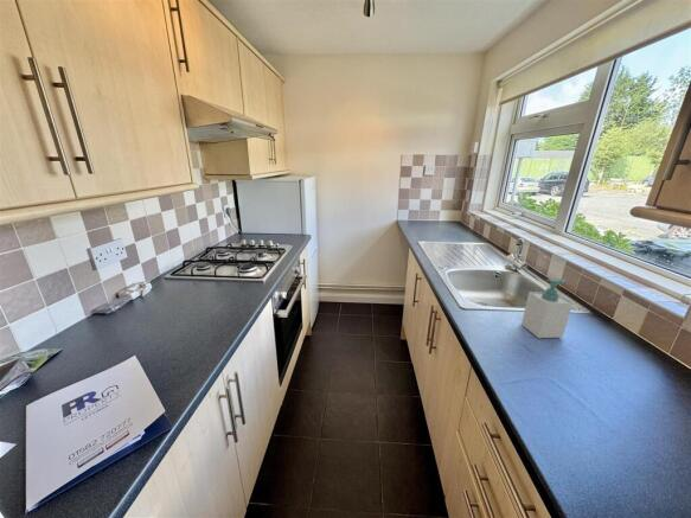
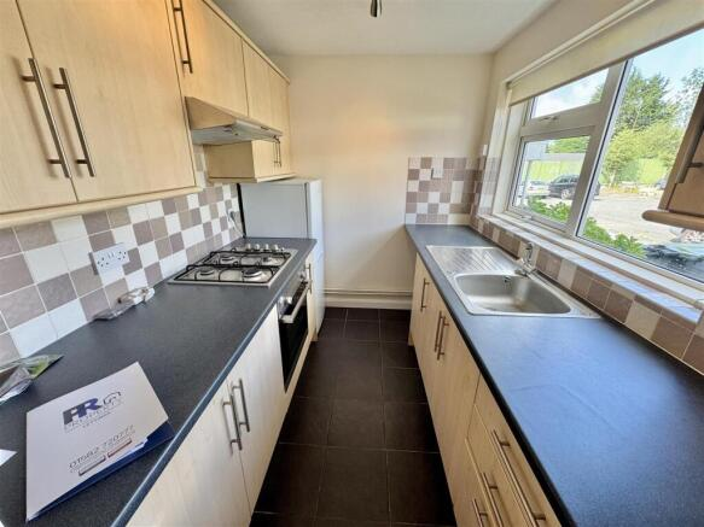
- soap bottle (548, 306)
